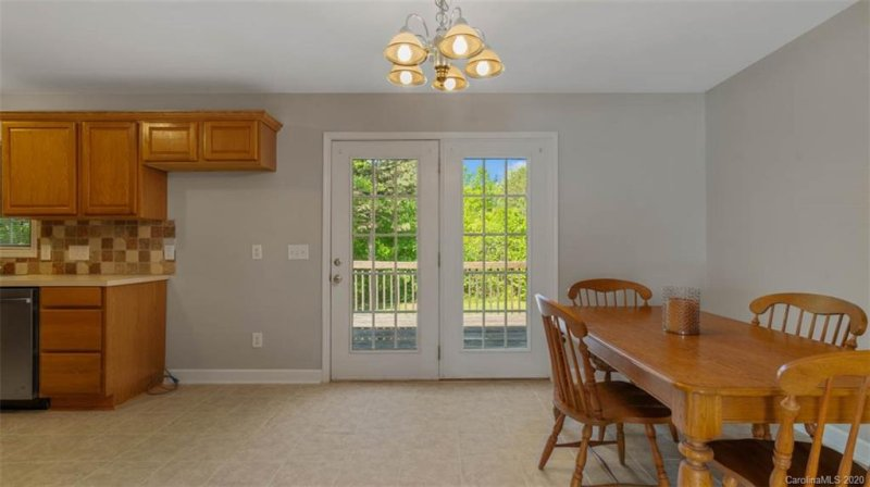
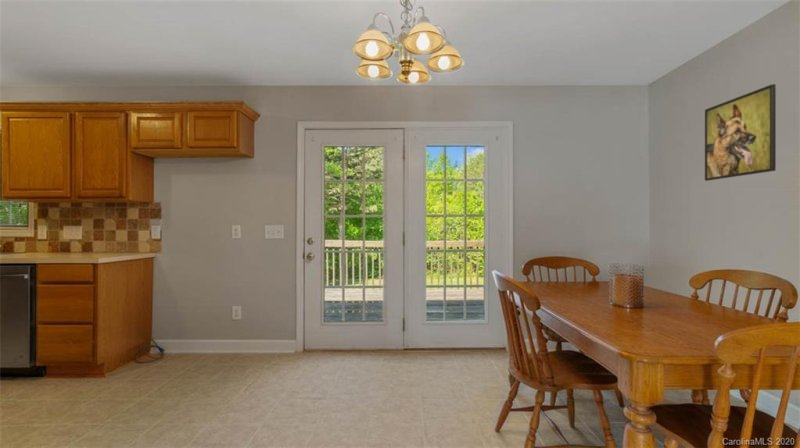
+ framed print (736, 137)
